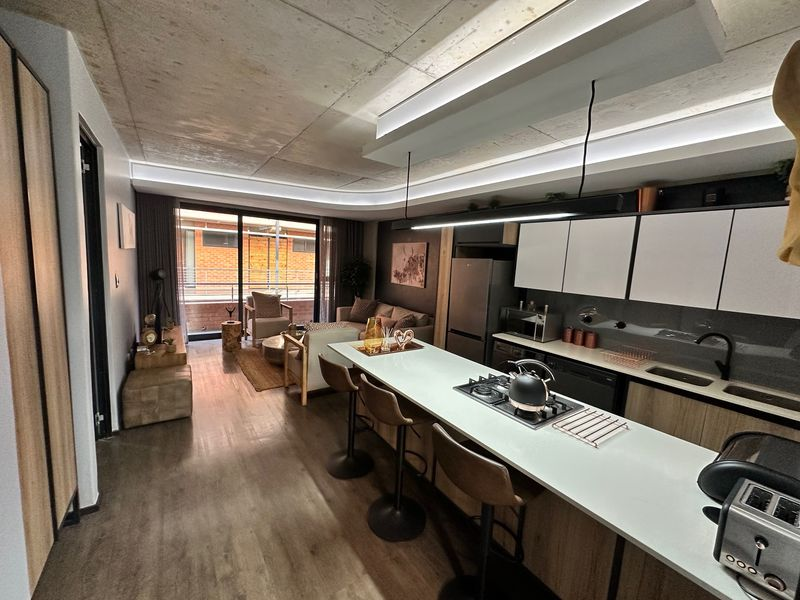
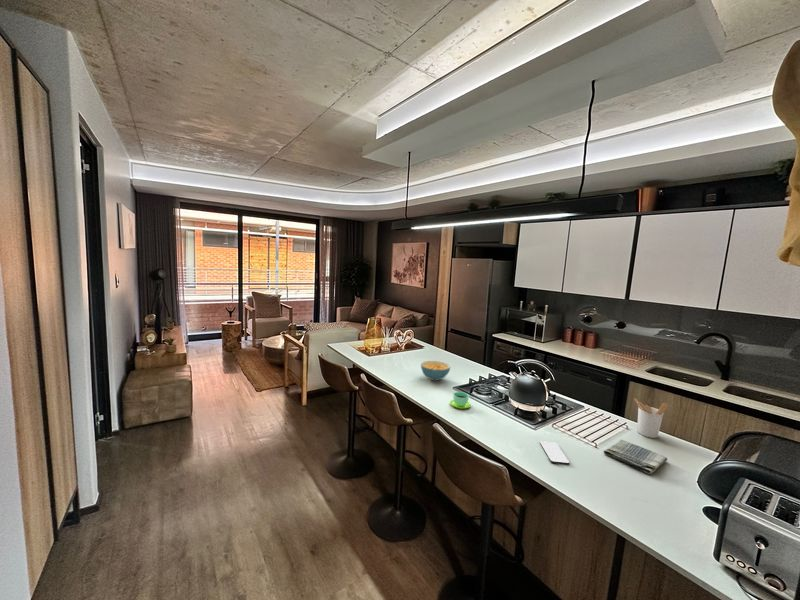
+ utensil holder (647, 417)
+ cup (460, 400)
+ smartphone (553, 452)
+ cereal bowl (434, 372)
+ dish towel (635, 454)
